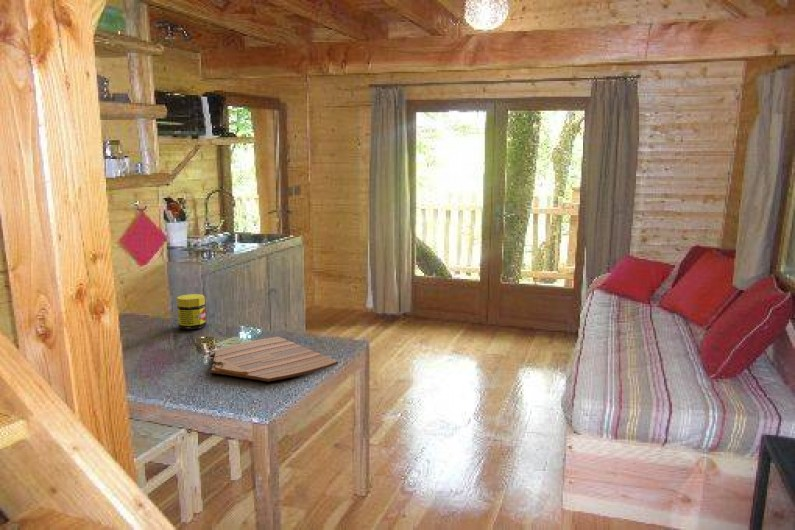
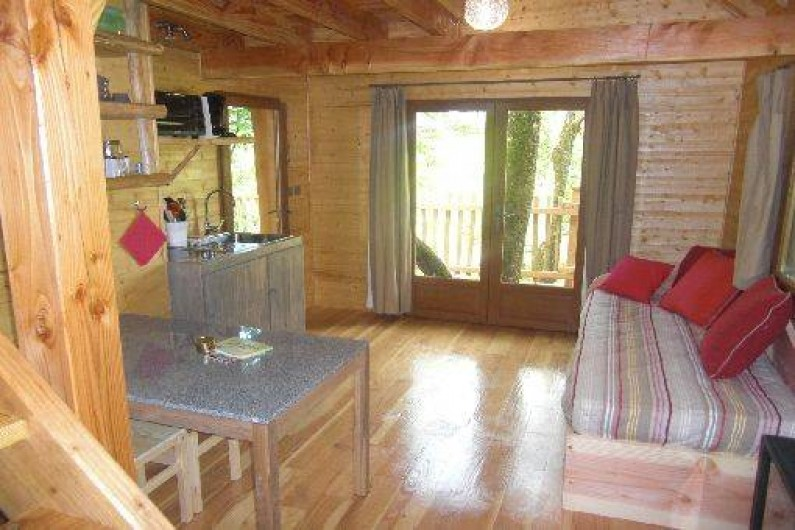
- cutting board (261, 357)
- jar (191, 311)
